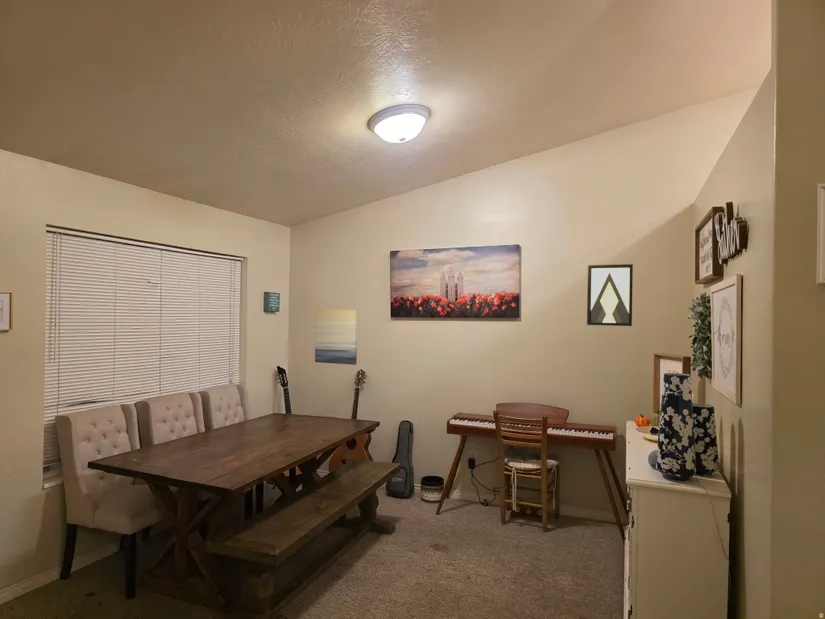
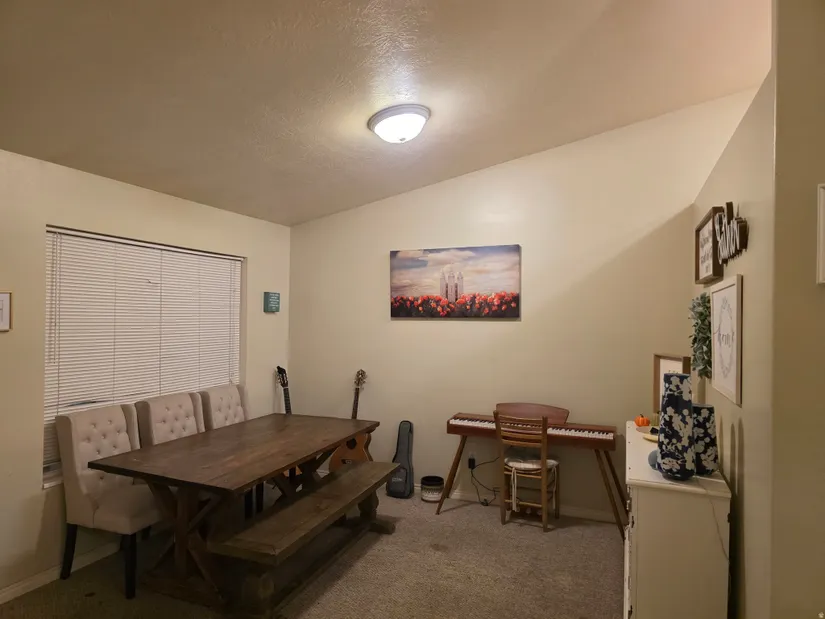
- wall art (335, 336)
- wall art (609, 295)
